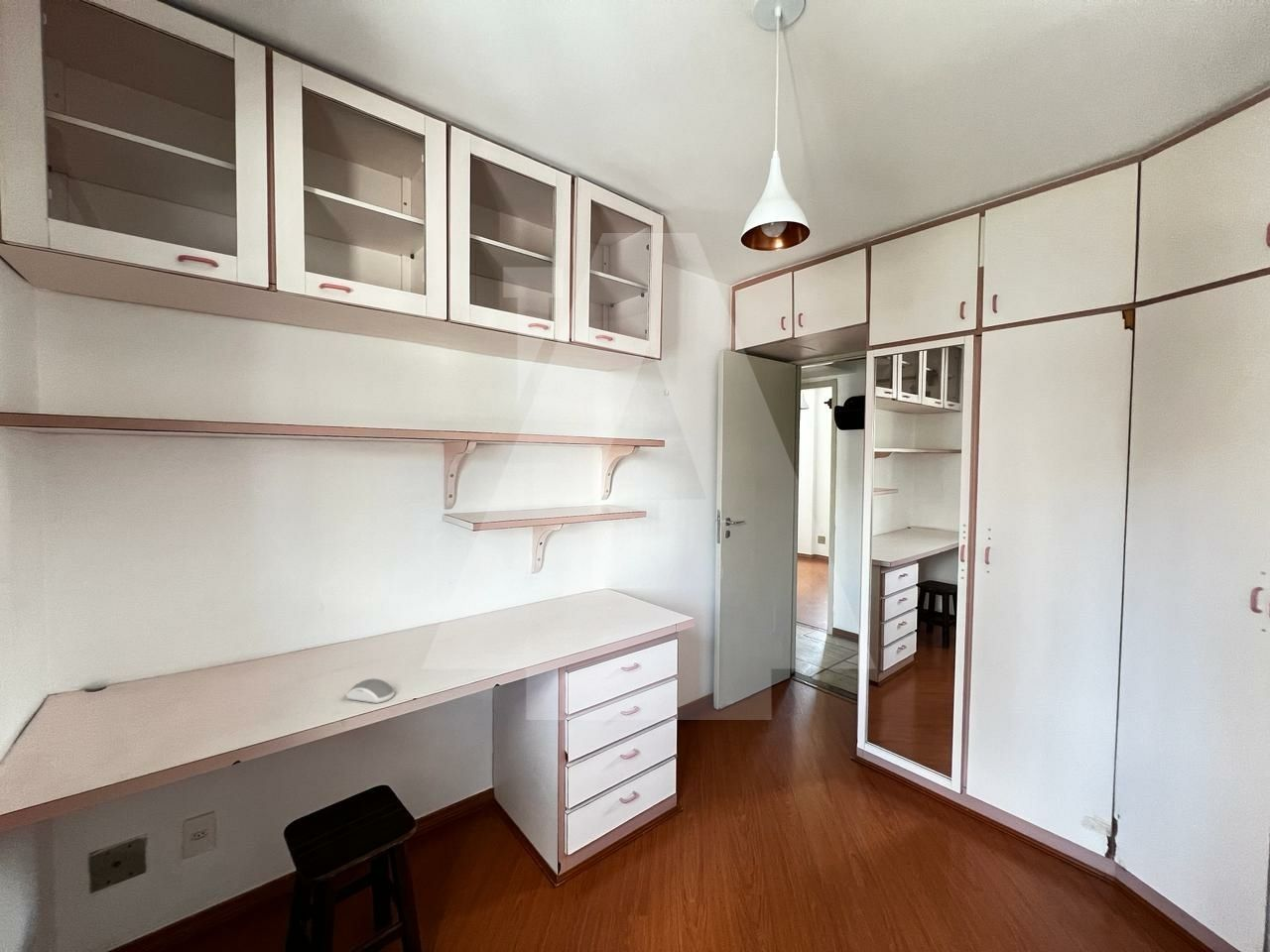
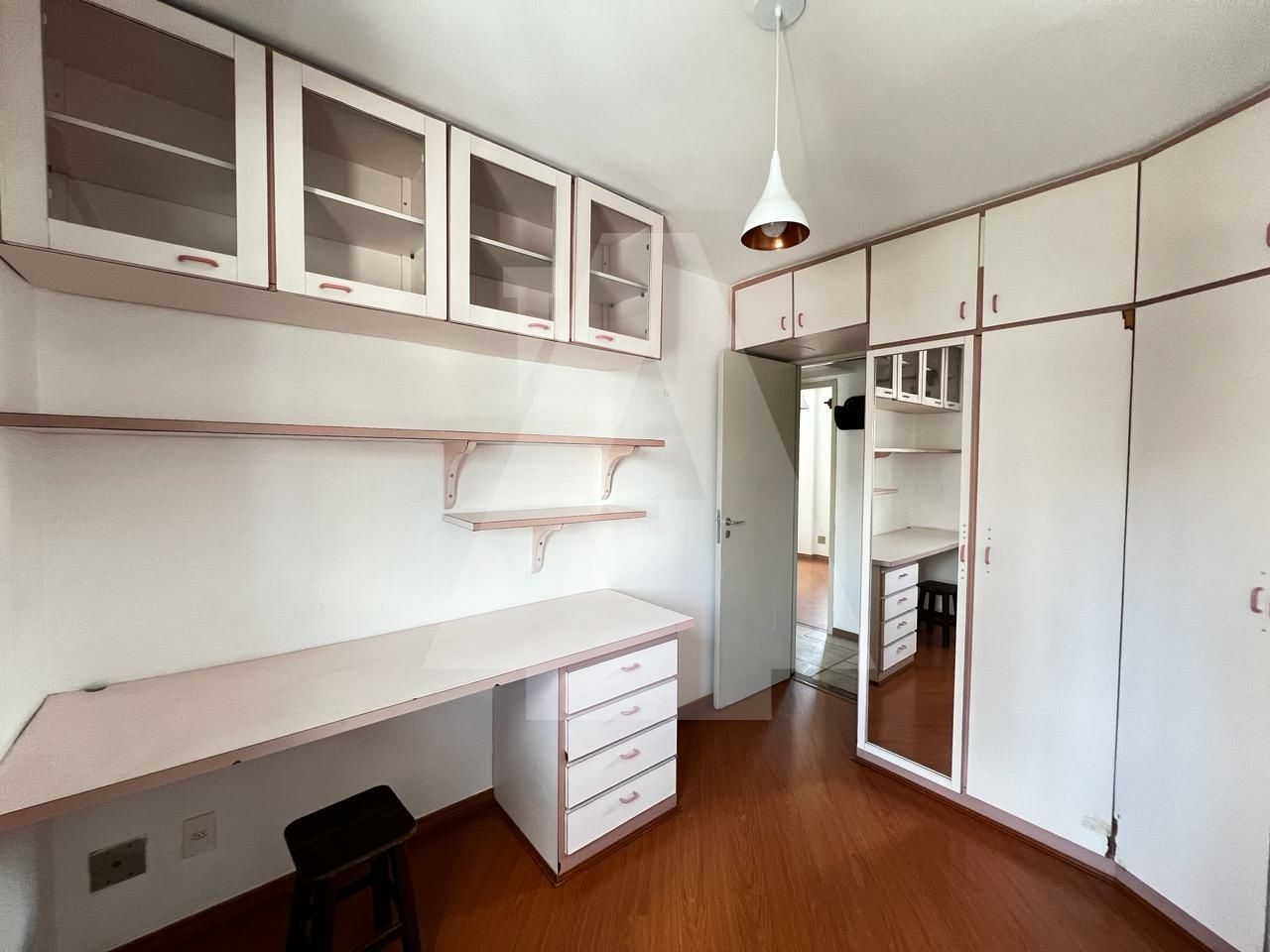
- computer mouse (371, 687)
